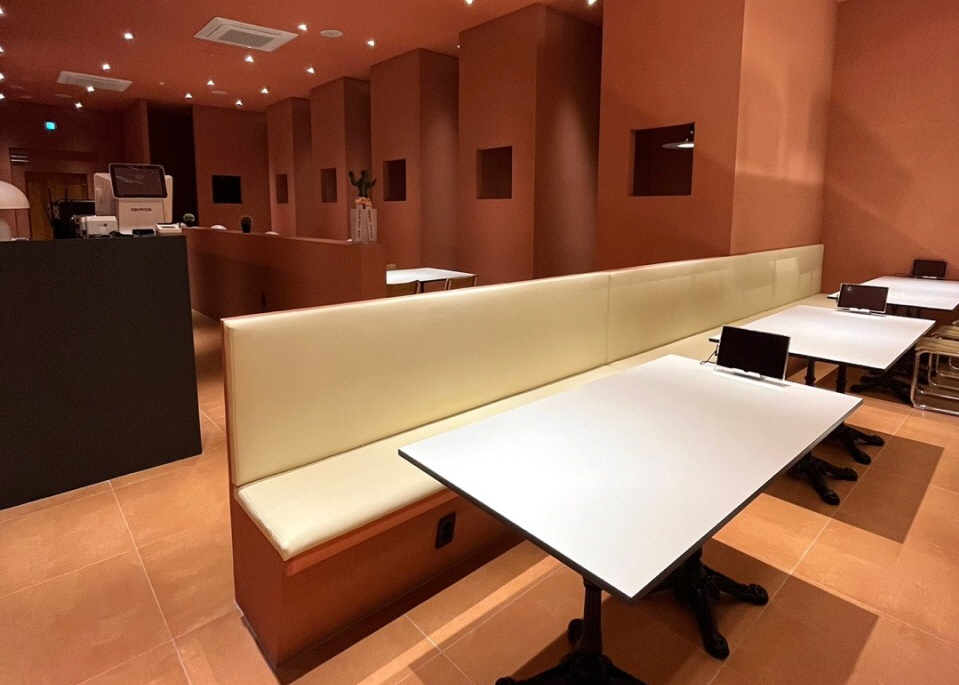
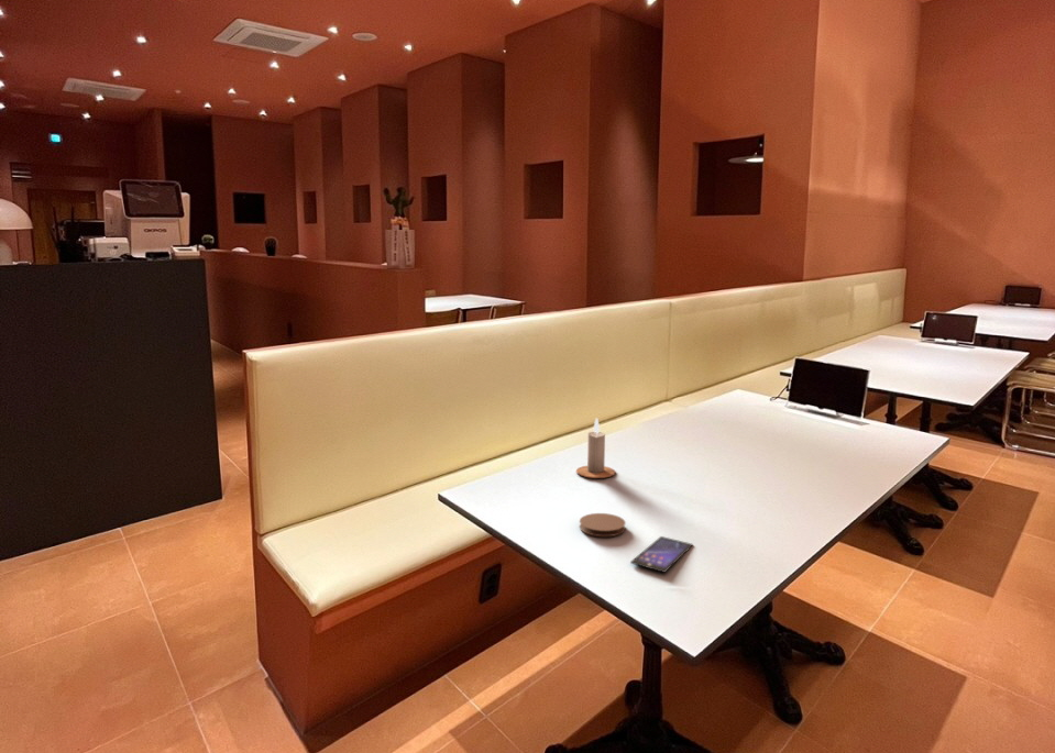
+ coaster (602, 524)
+ candle (596, 444)
+ smartphone (662, 553)
